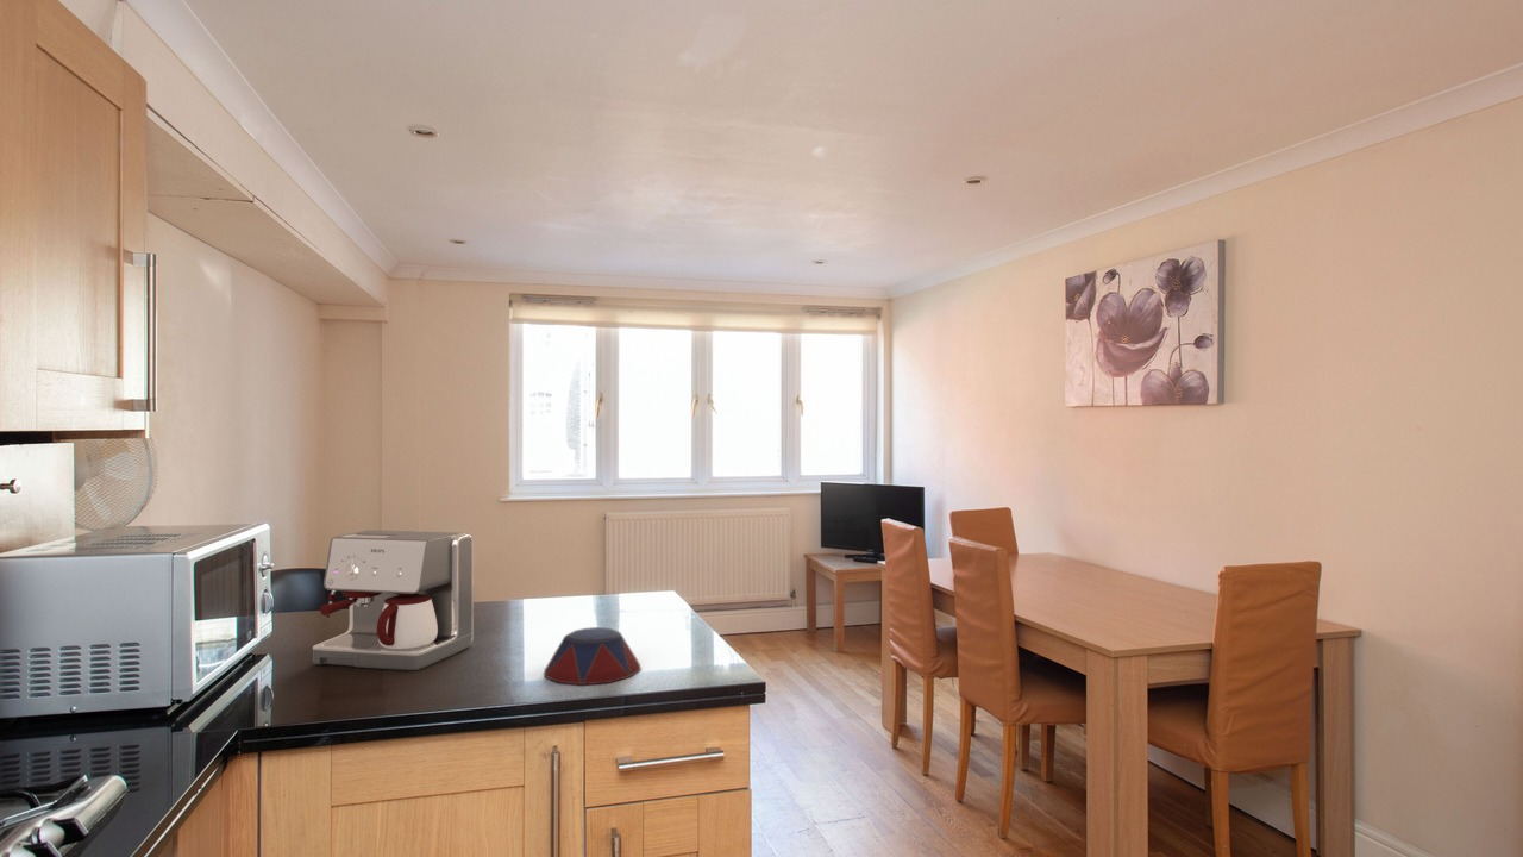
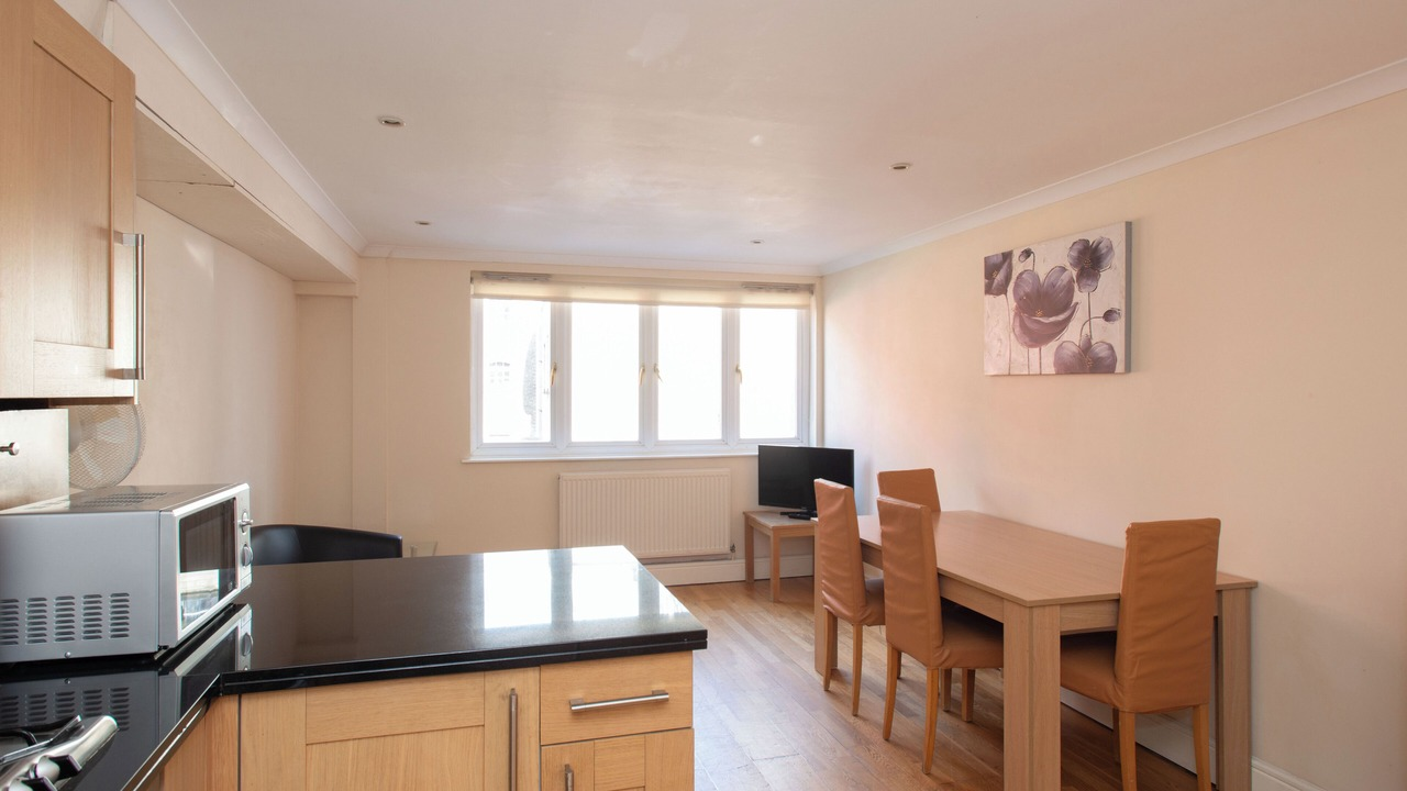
- coffee maker (395, 594)
- bowl (593, 651)
